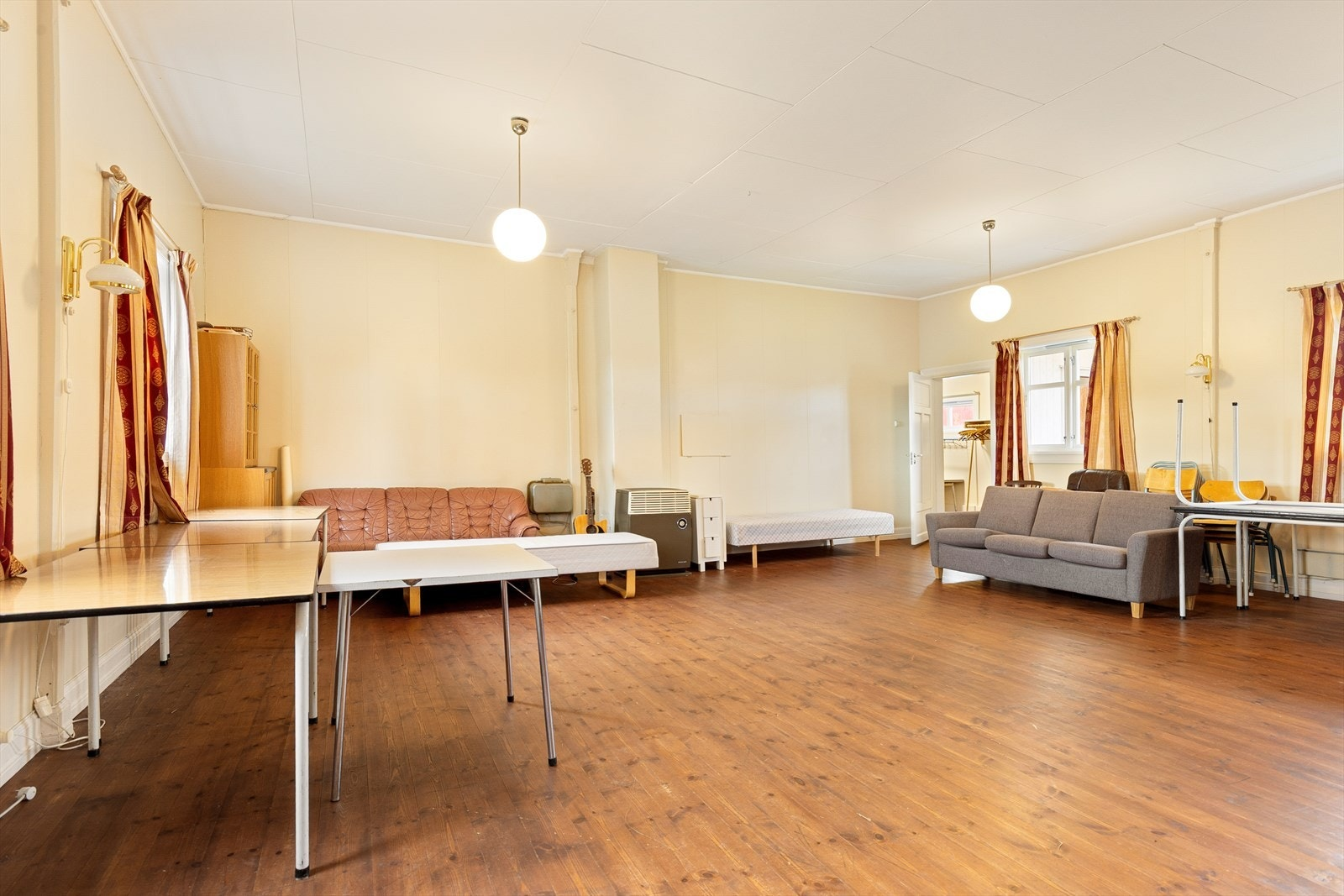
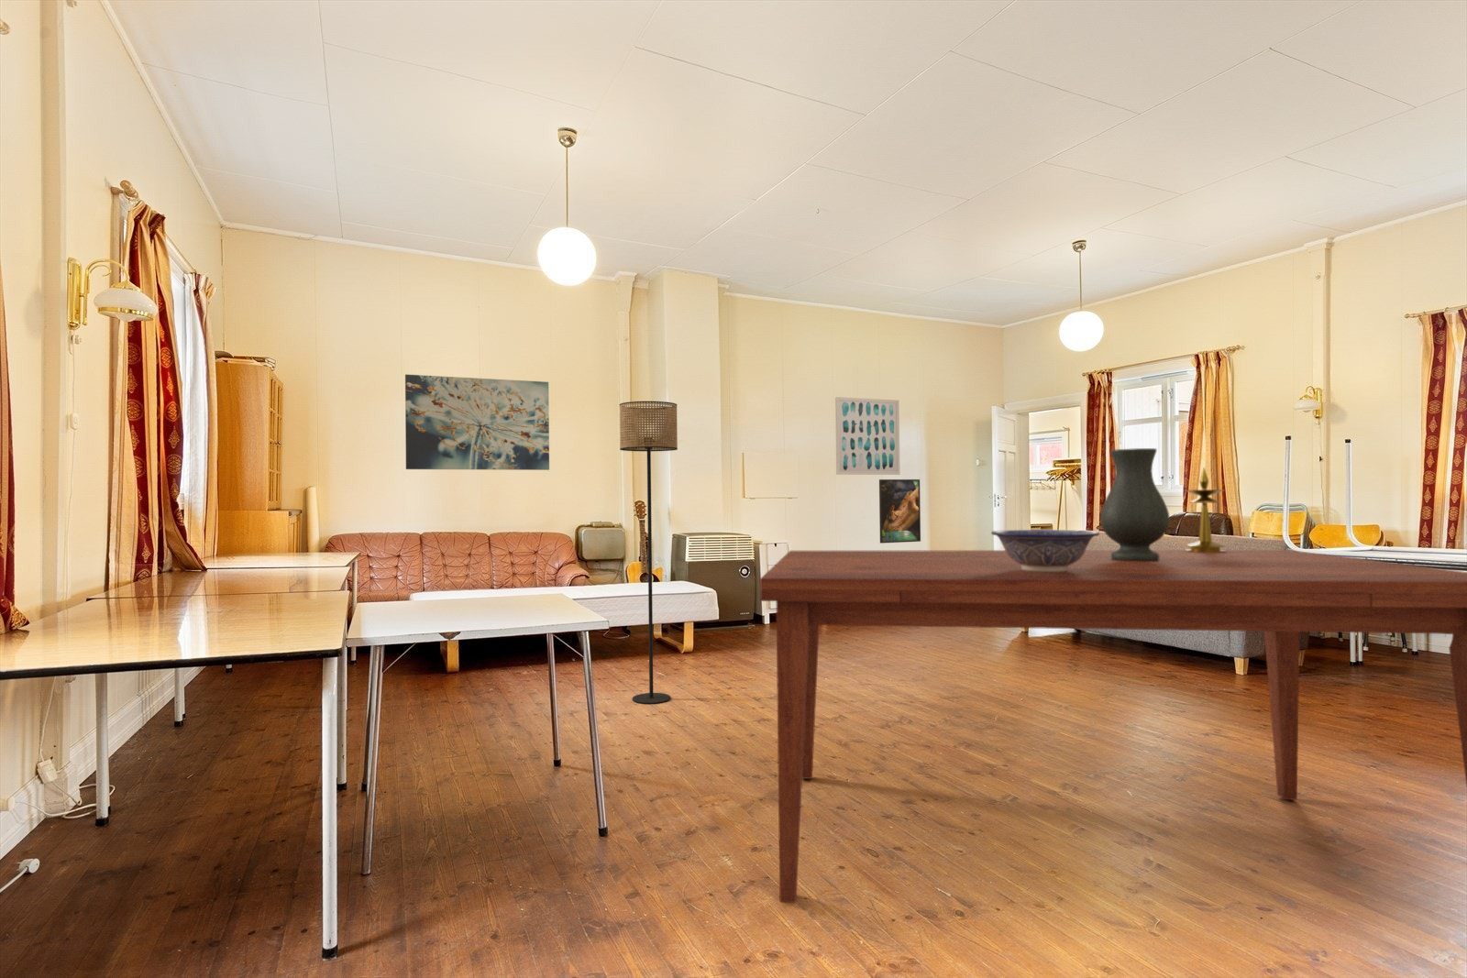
+ wall art (479, 424)
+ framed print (899, 511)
+ floor lamp (649, 551)
+ candlestick (1204, 509)
+ dining table (1069, 628)
+ wall art (868, 437)
+ vase (1133, 503)
+ decorative bowl (1043, 550)
